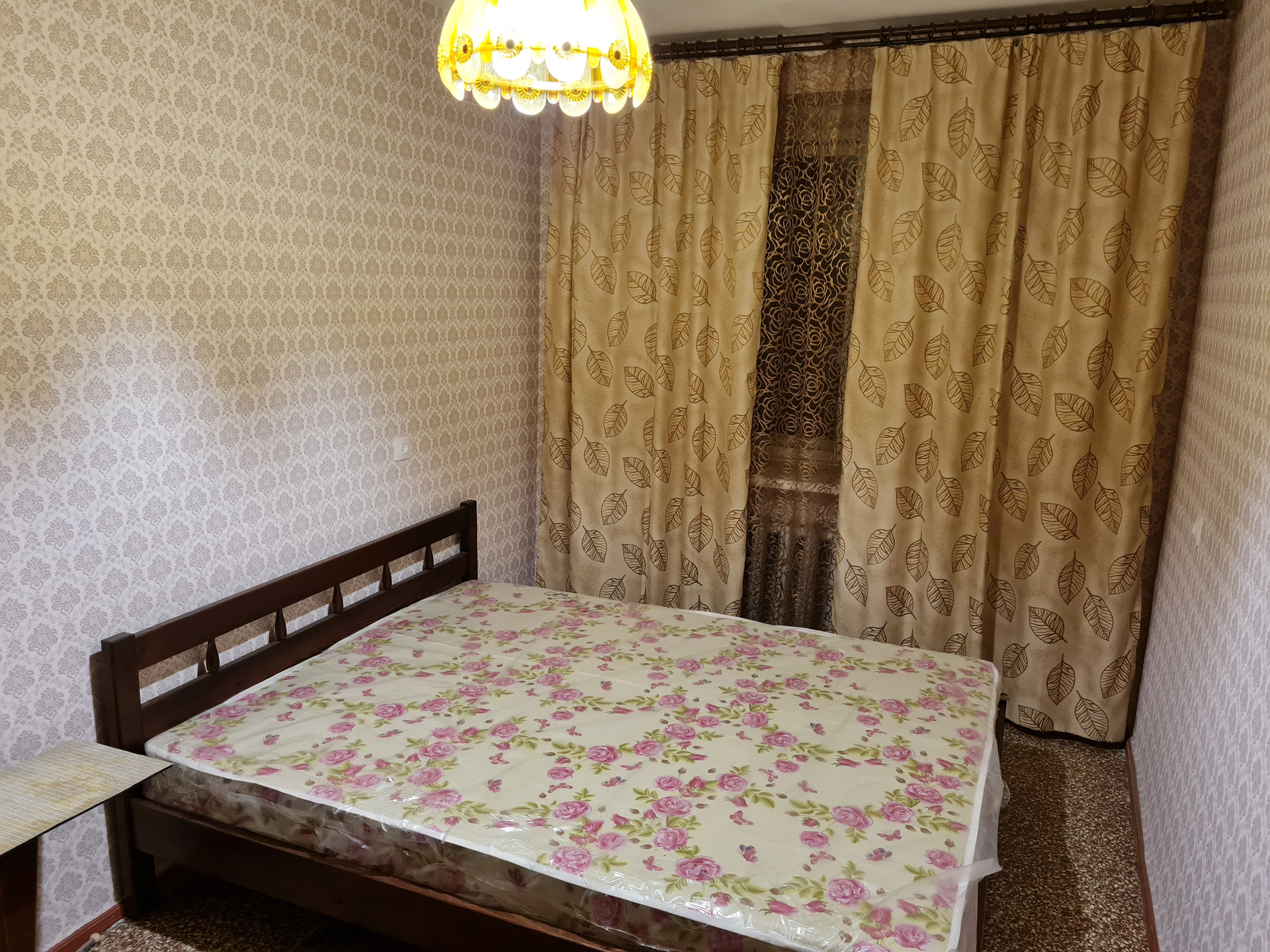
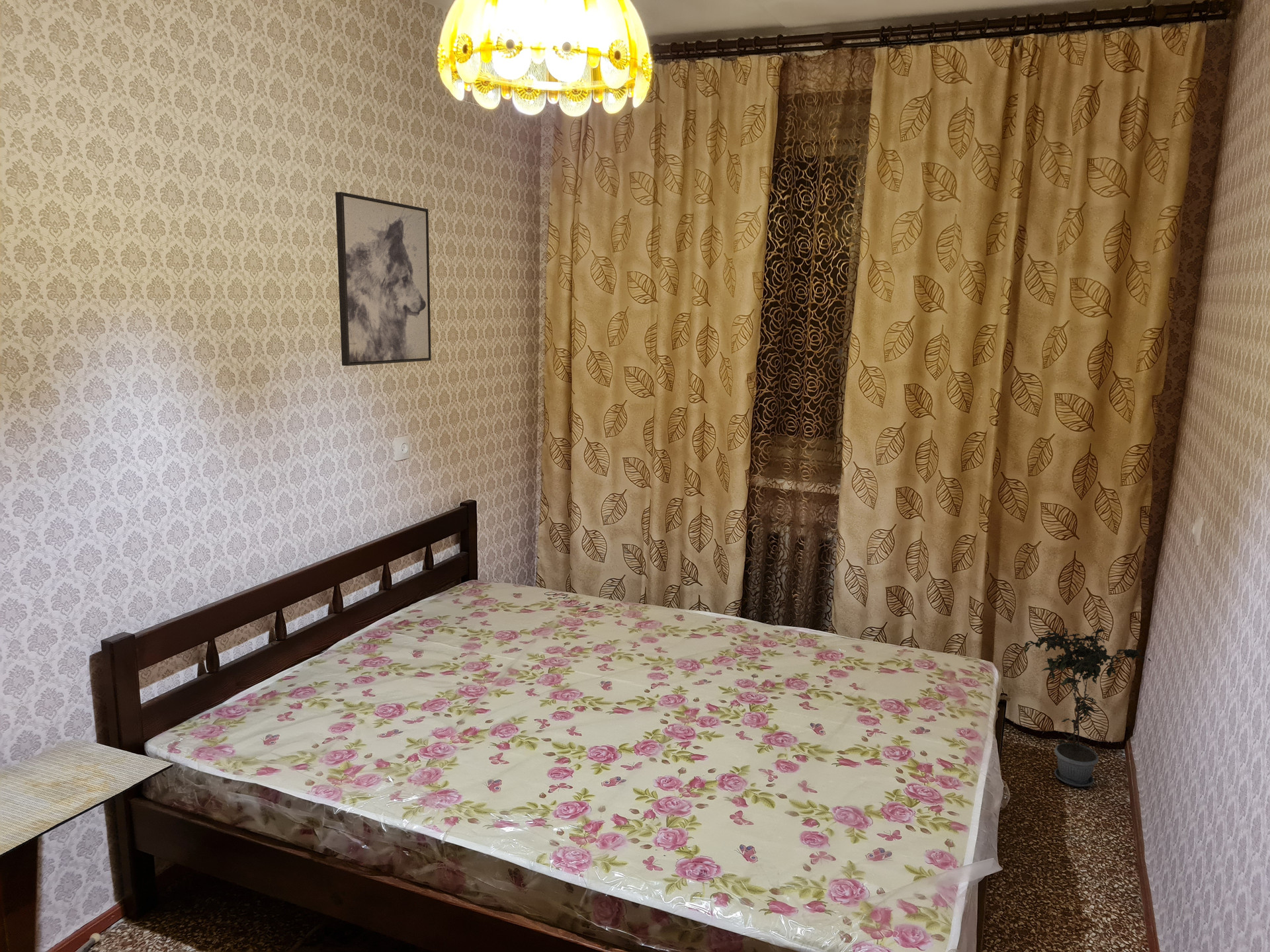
+ wall art (387, 283)
+ potted plant (1080, 703)
